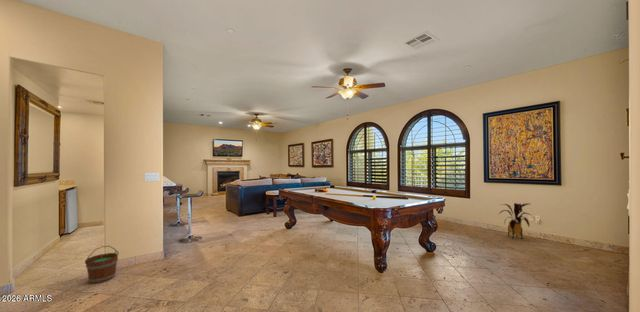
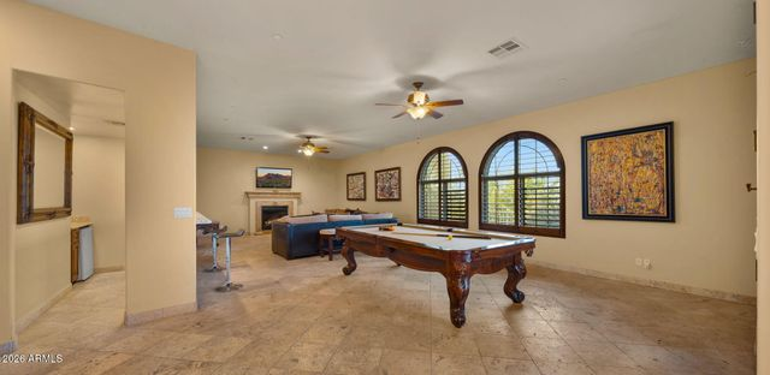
- wooden bucket (102, 262)
- house plant (514, 219)
